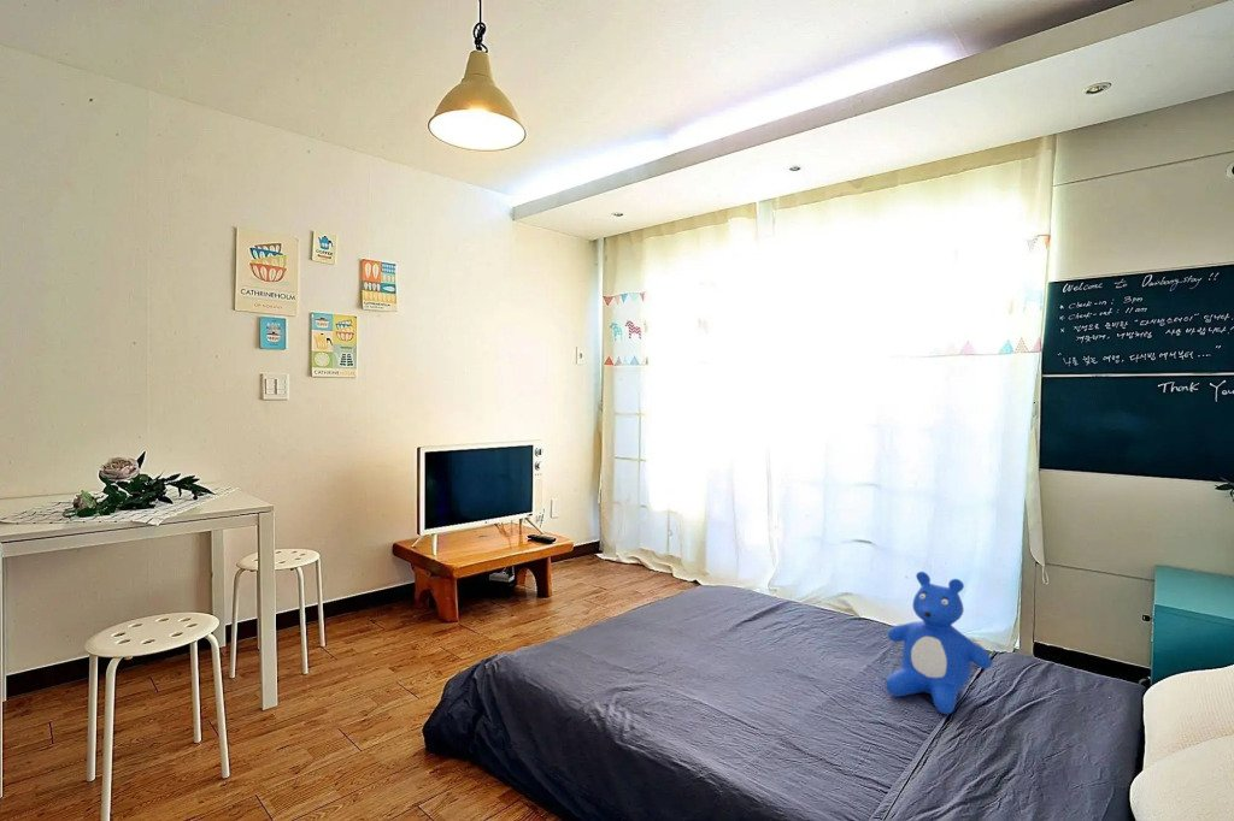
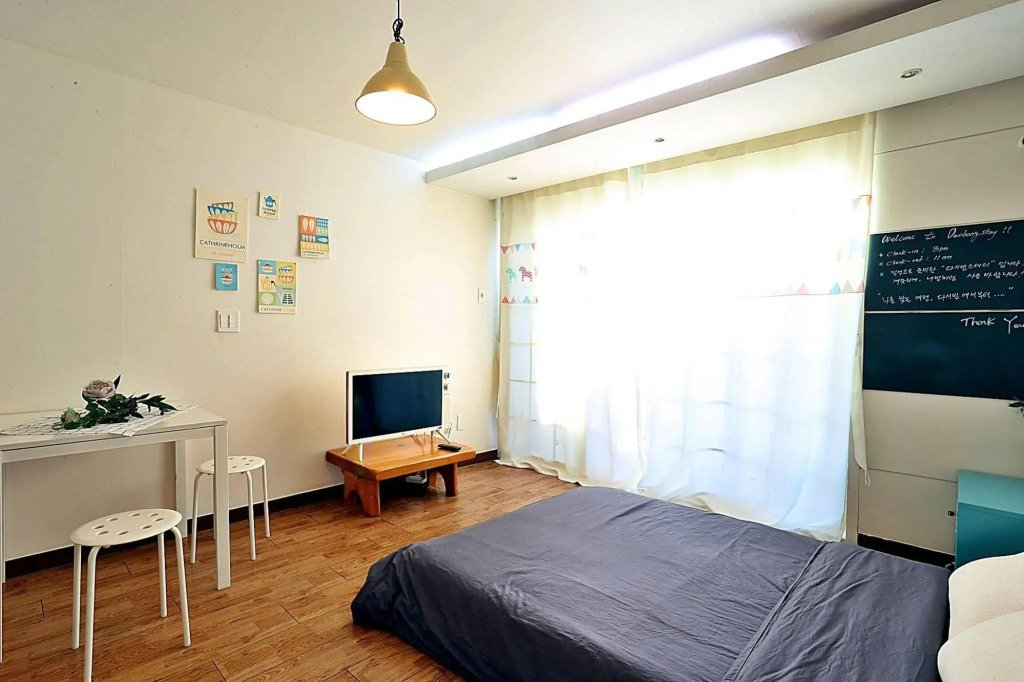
- teddy bear (932, 637)
